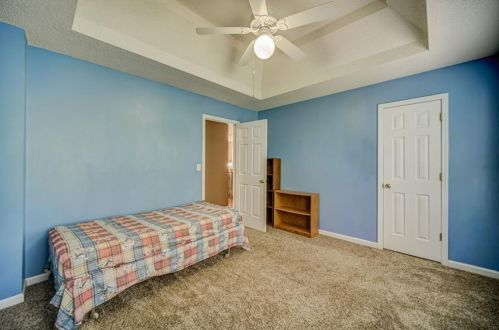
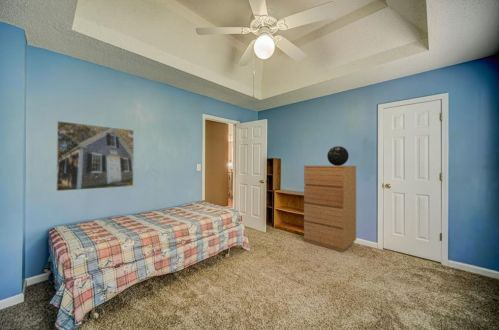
+ decorative globe (337, 155)
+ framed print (99, 157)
+ dresser (329, 203)
